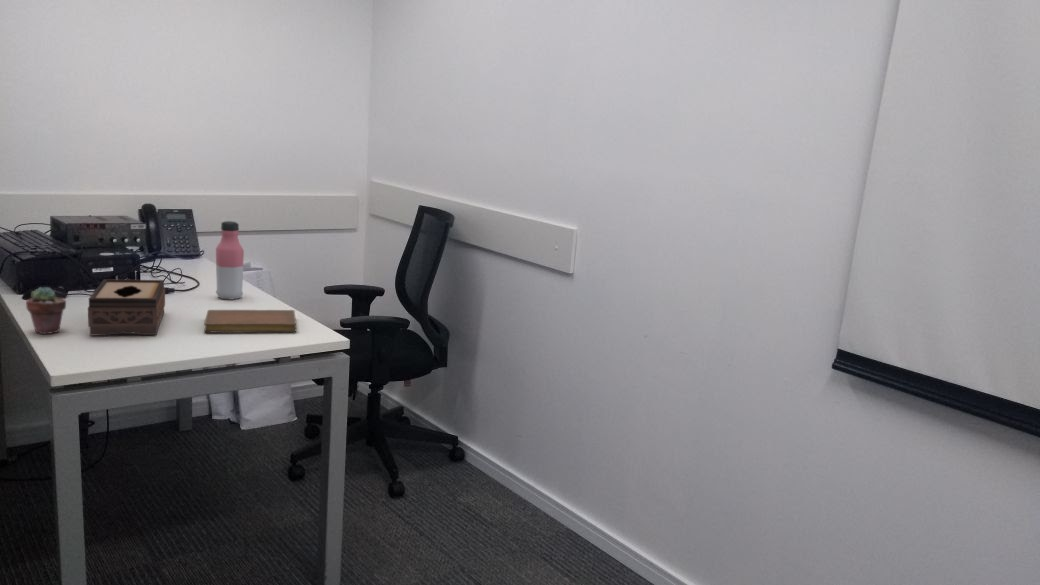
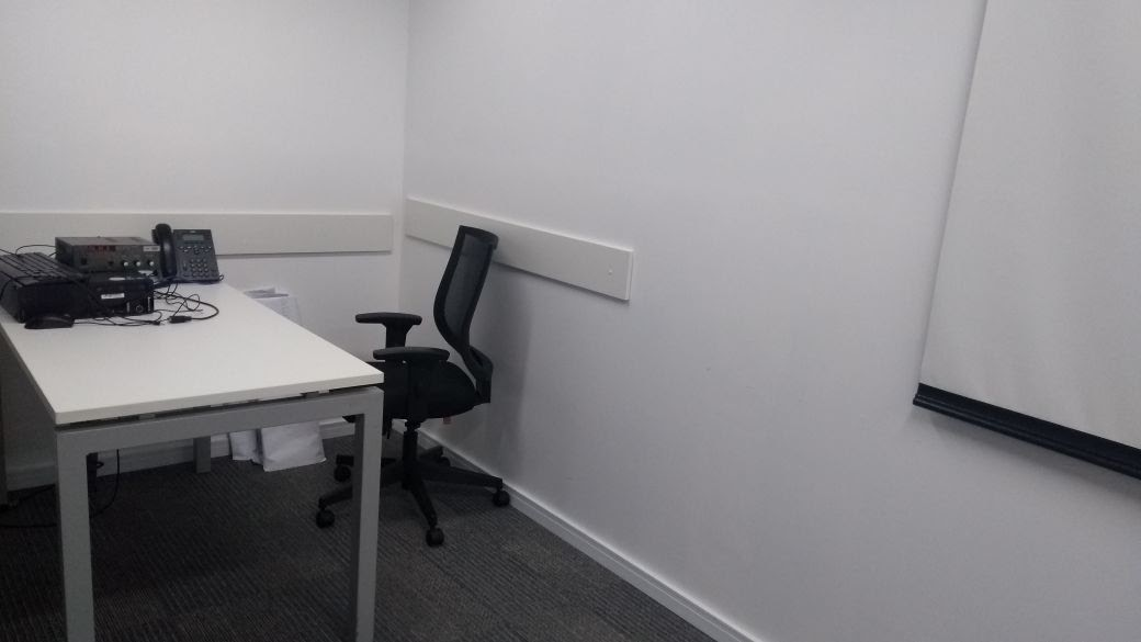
- water bottle (229, 259)
- tissue box (129, 306)
- potted succulent (46, 309)
- notebook (251, 320)
